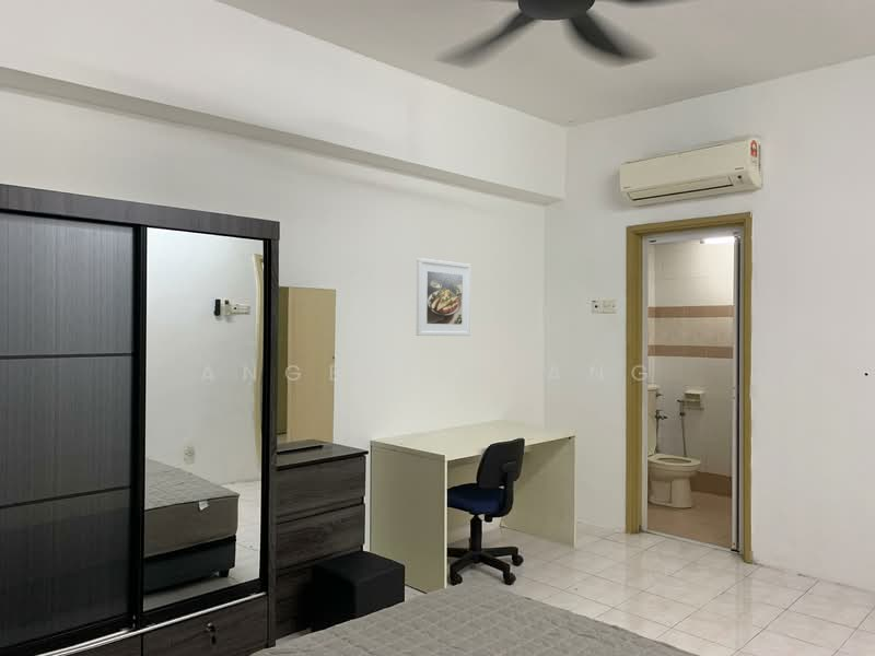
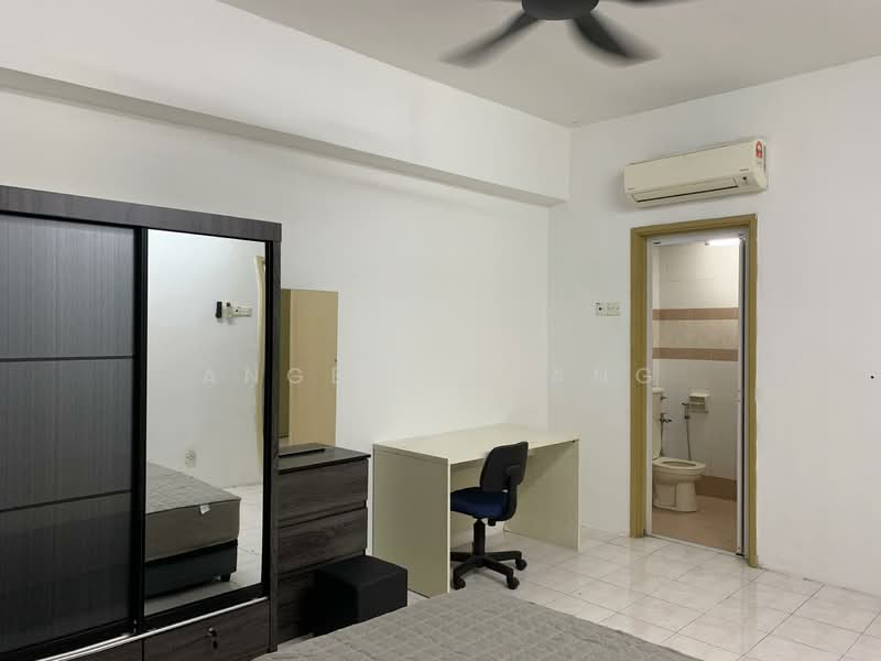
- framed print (444, 298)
